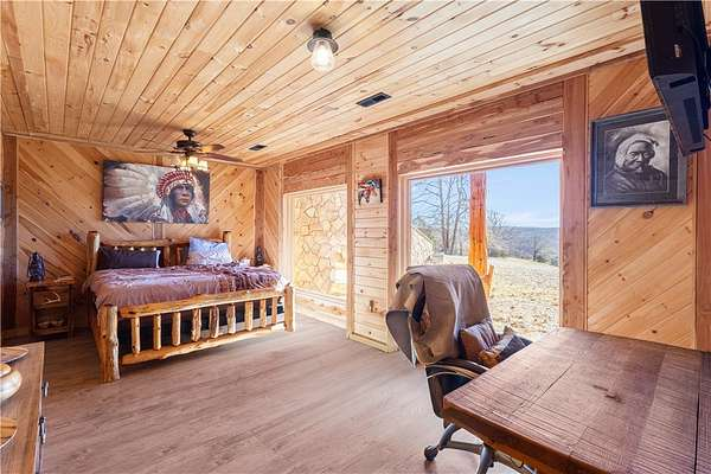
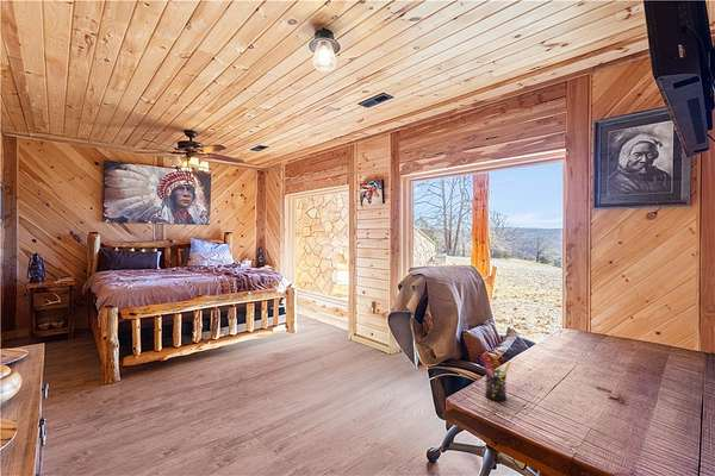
+ pen holder (495, 377)
